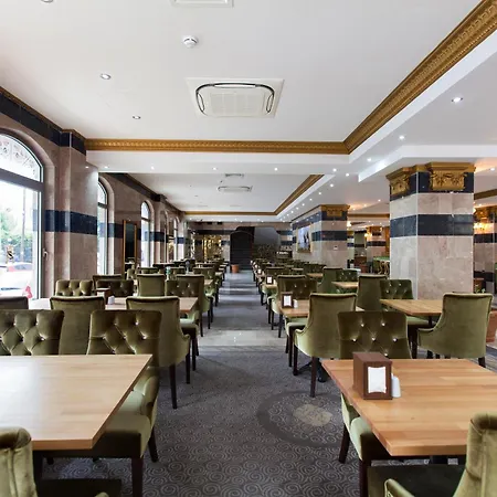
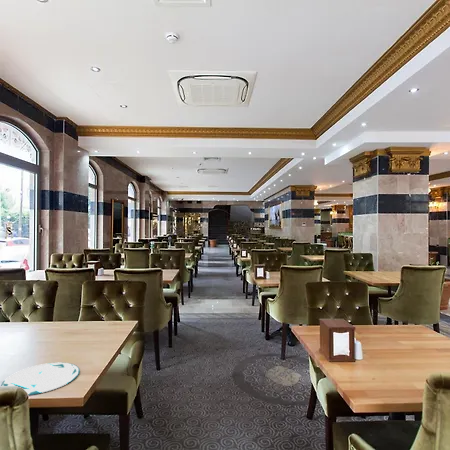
+ plate (42, 374)
